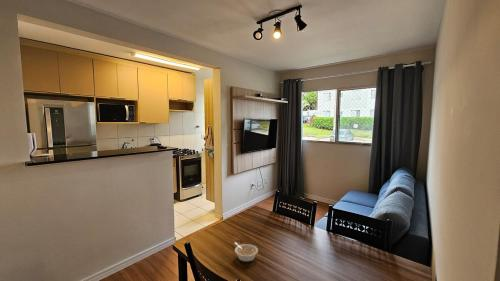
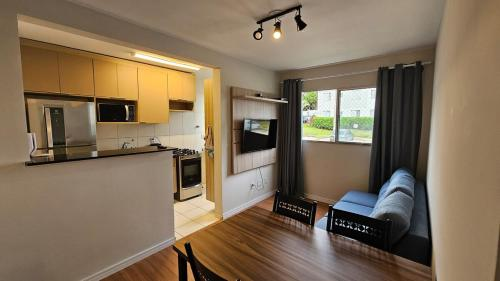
- legume (245, 252)
